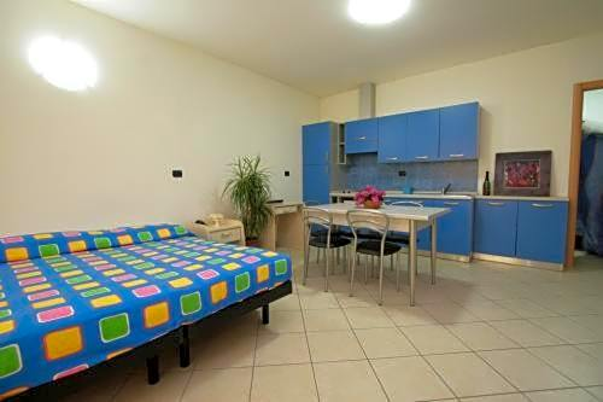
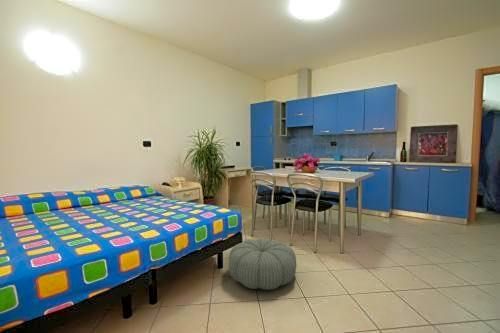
+ pouf (262, 261)
